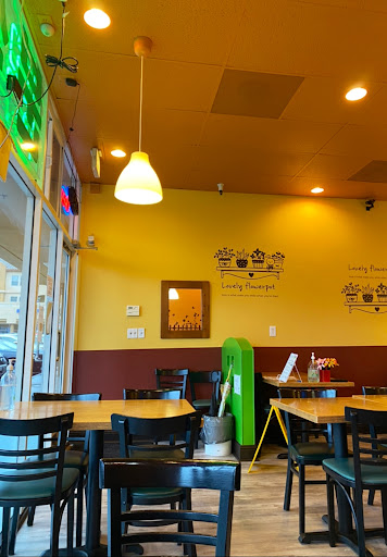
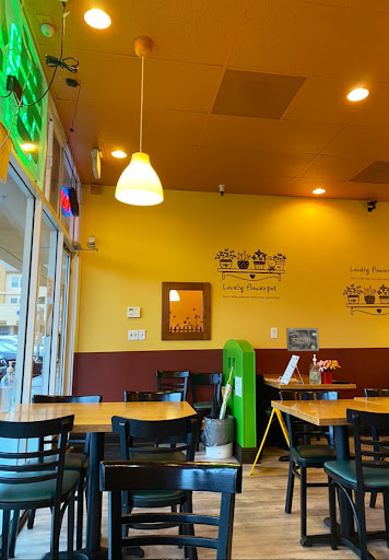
+ wall art (303, 339)
